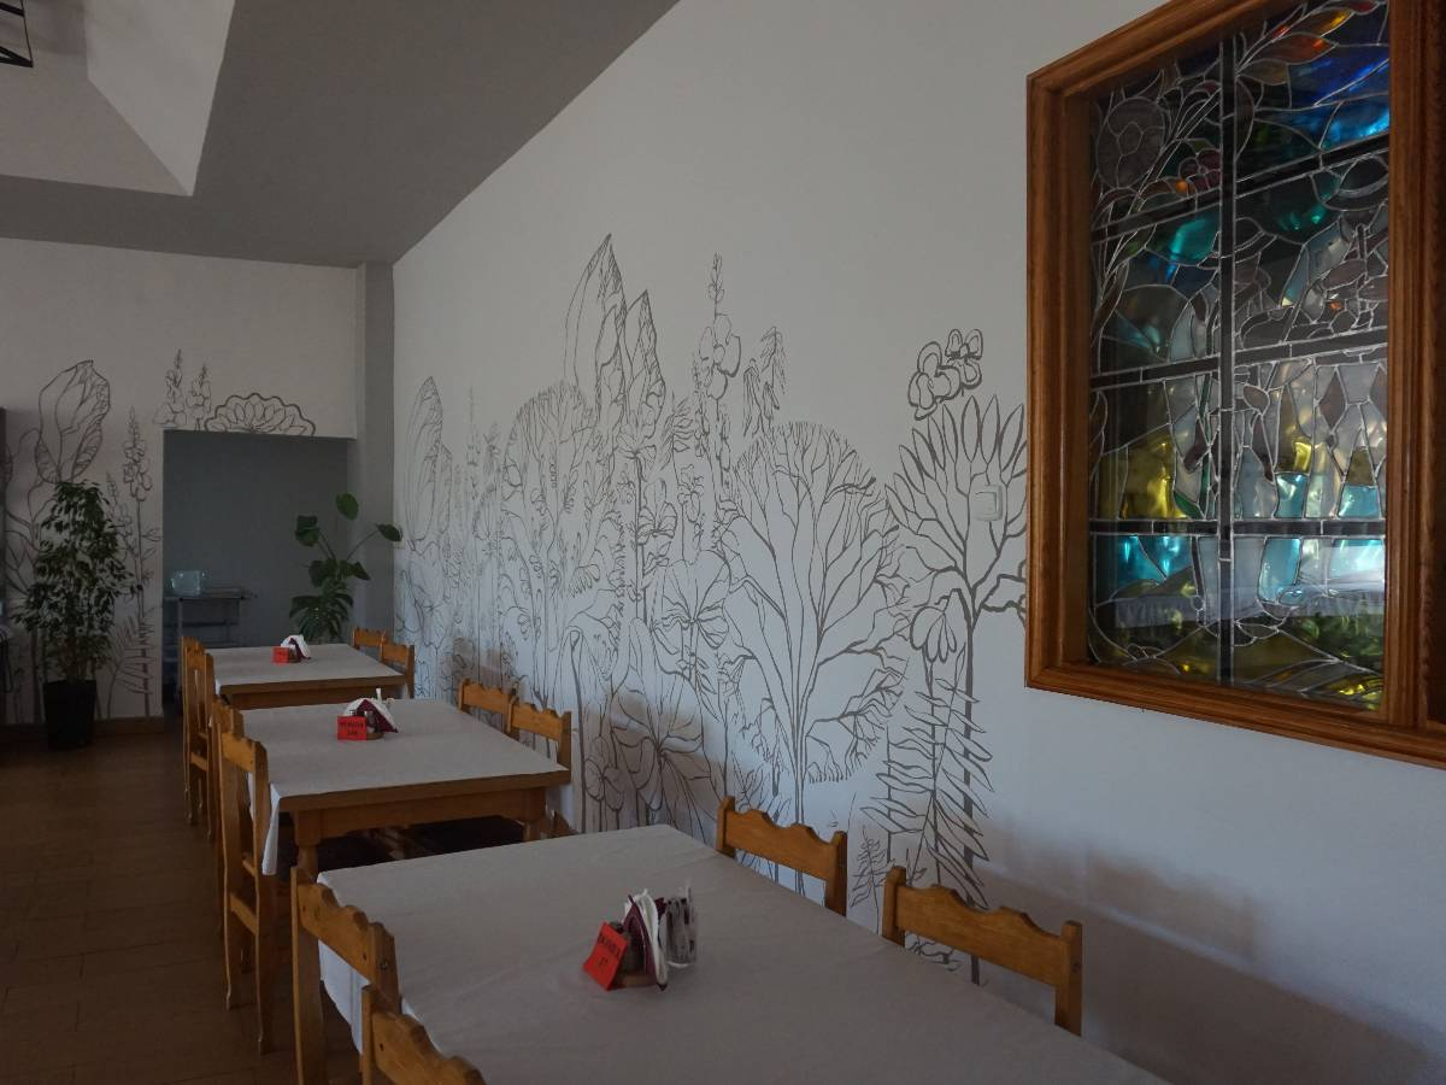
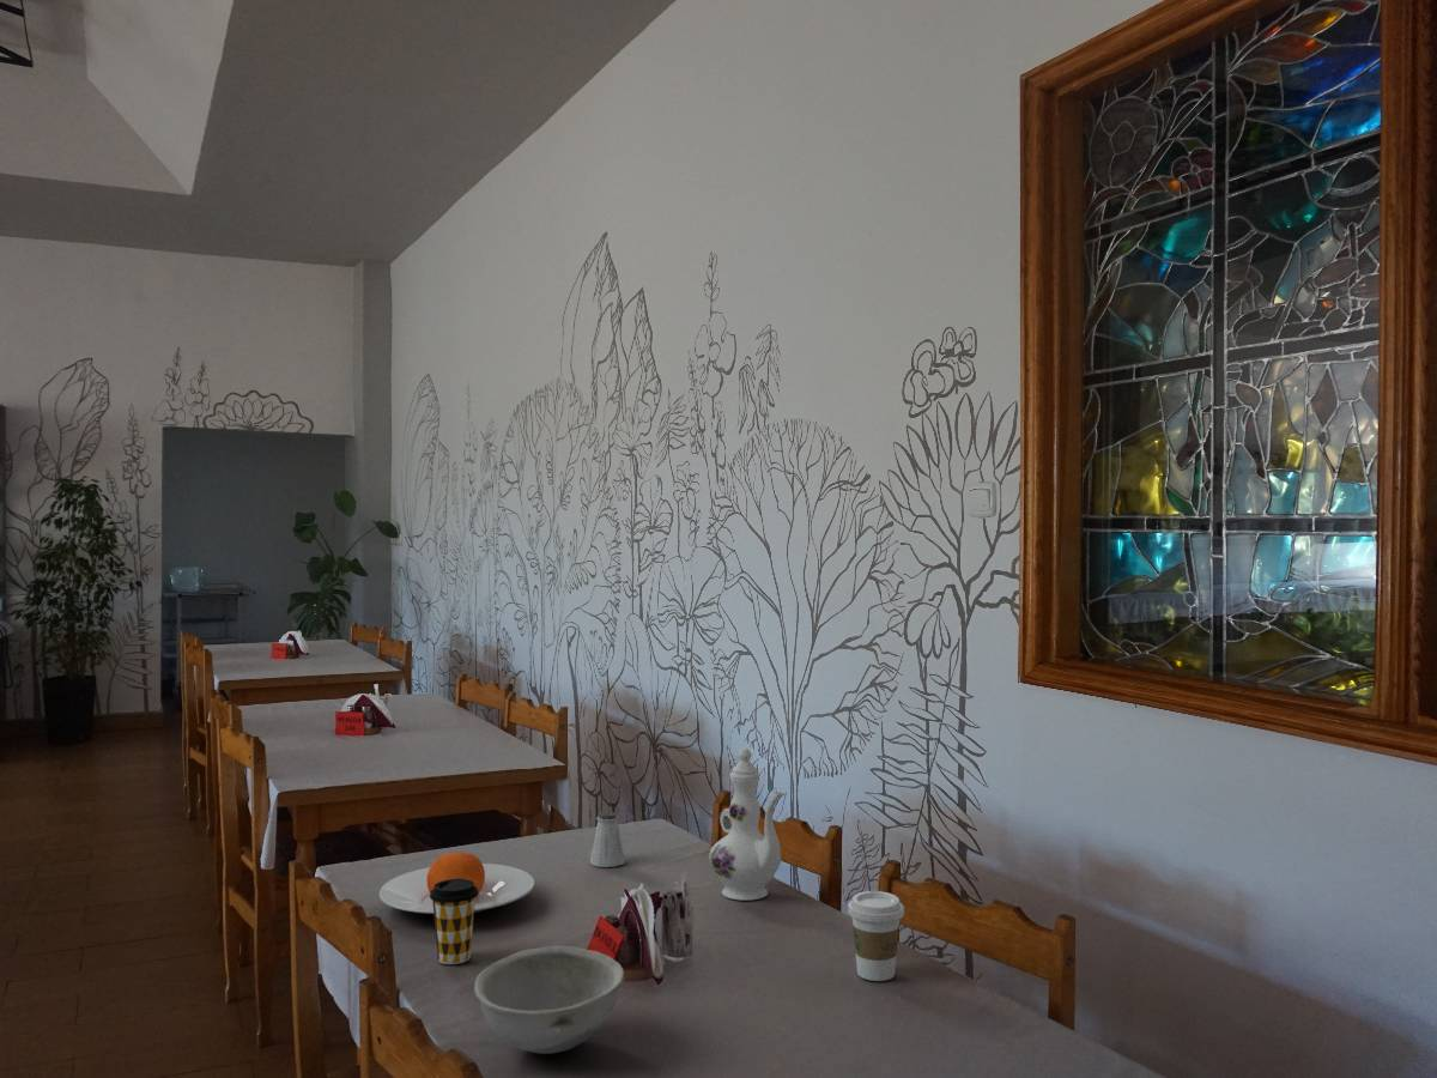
+ chinaware (751, 822)
+ coffee cup (454, 921)
+ coffee cup (875, 935)
+ bowl (550, 1009)
+ saltshaker (607, 837)
+ plate (457, 878)
